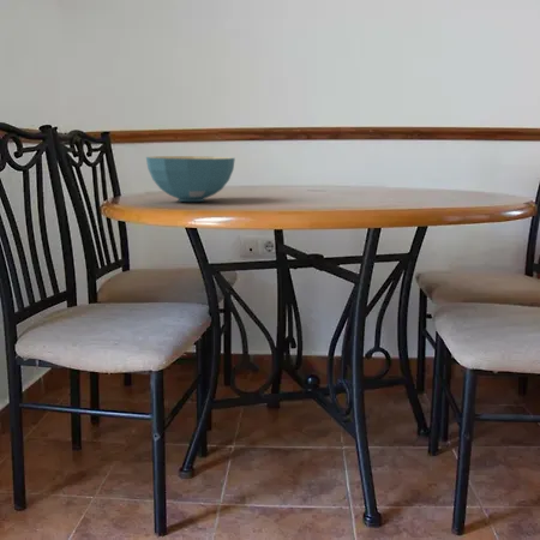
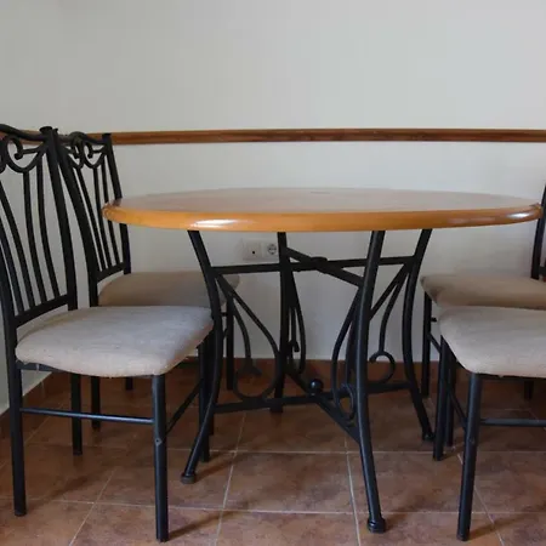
- cereal bowl (191, 179)
